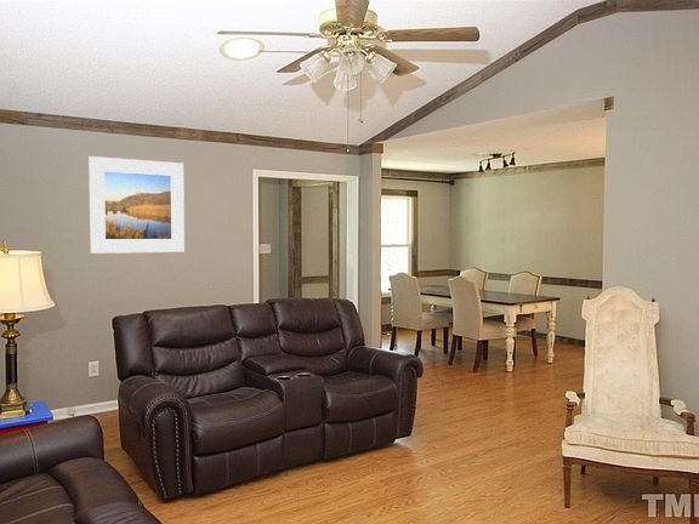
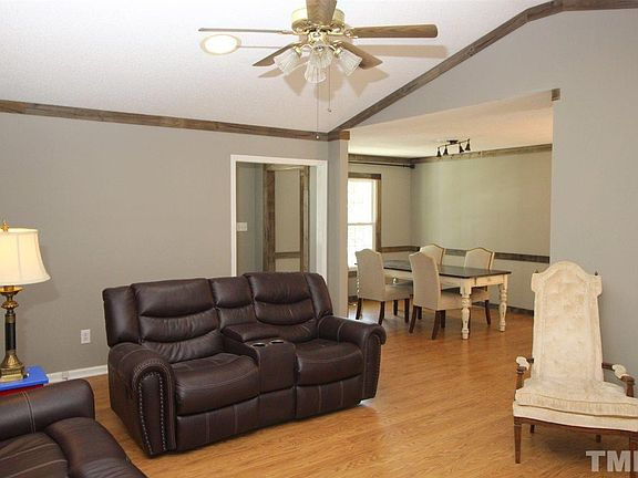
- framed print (138, 206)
